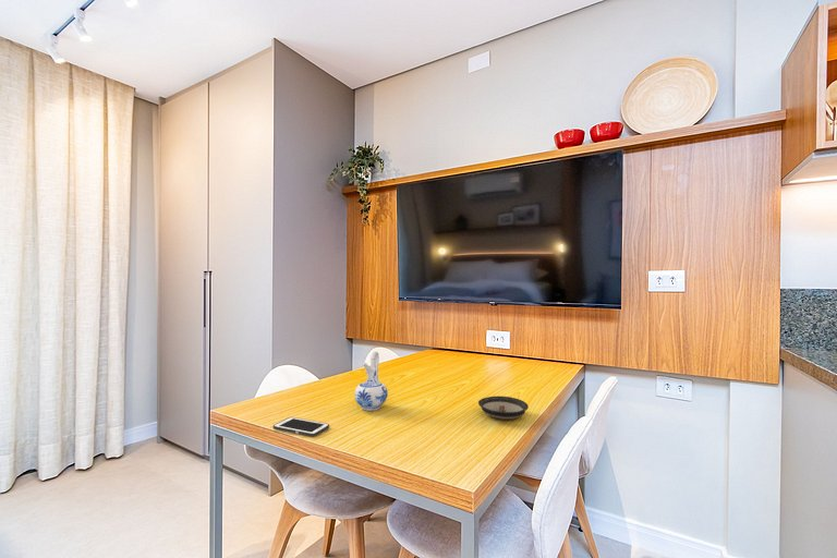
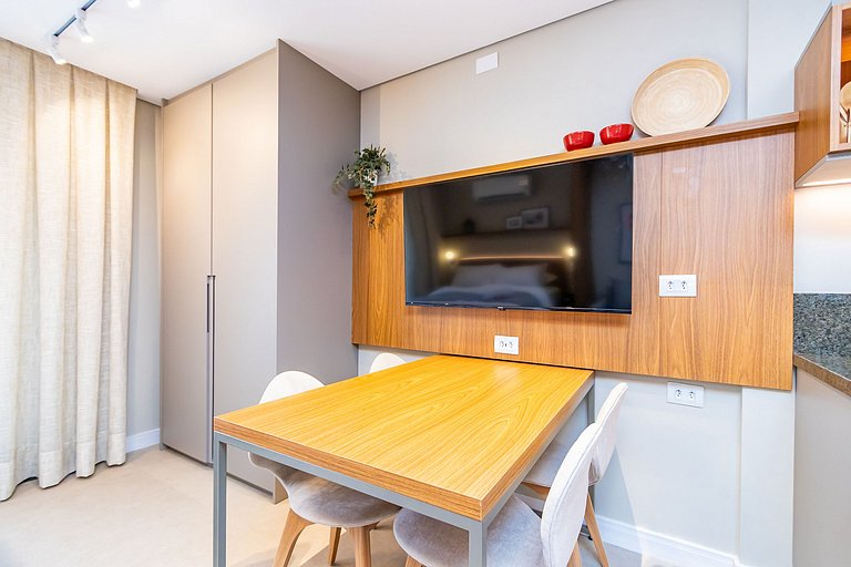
- saucer (502, 409)
- cell phone (301, 426)
- ceramic pitcher (371, 380)
